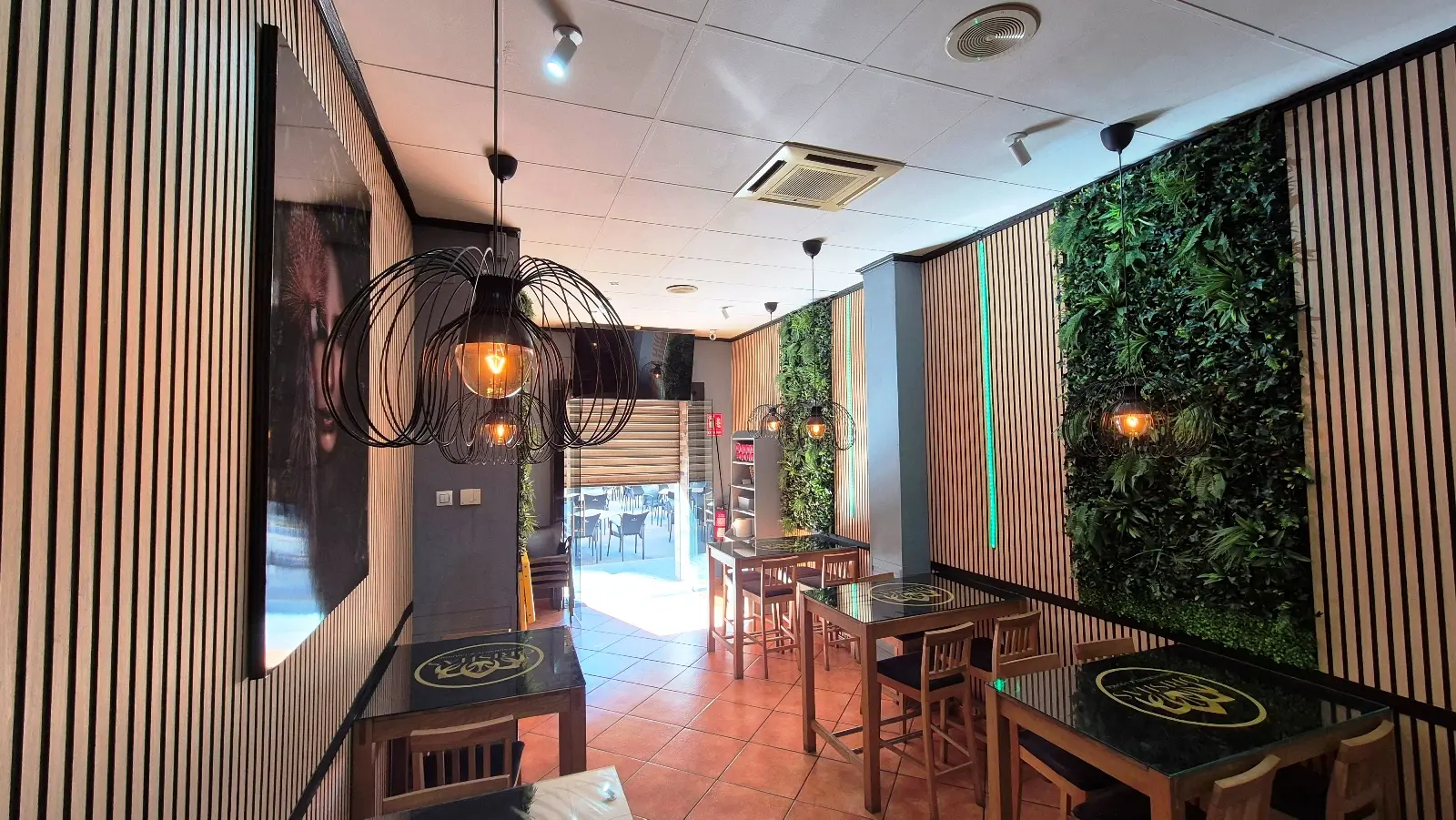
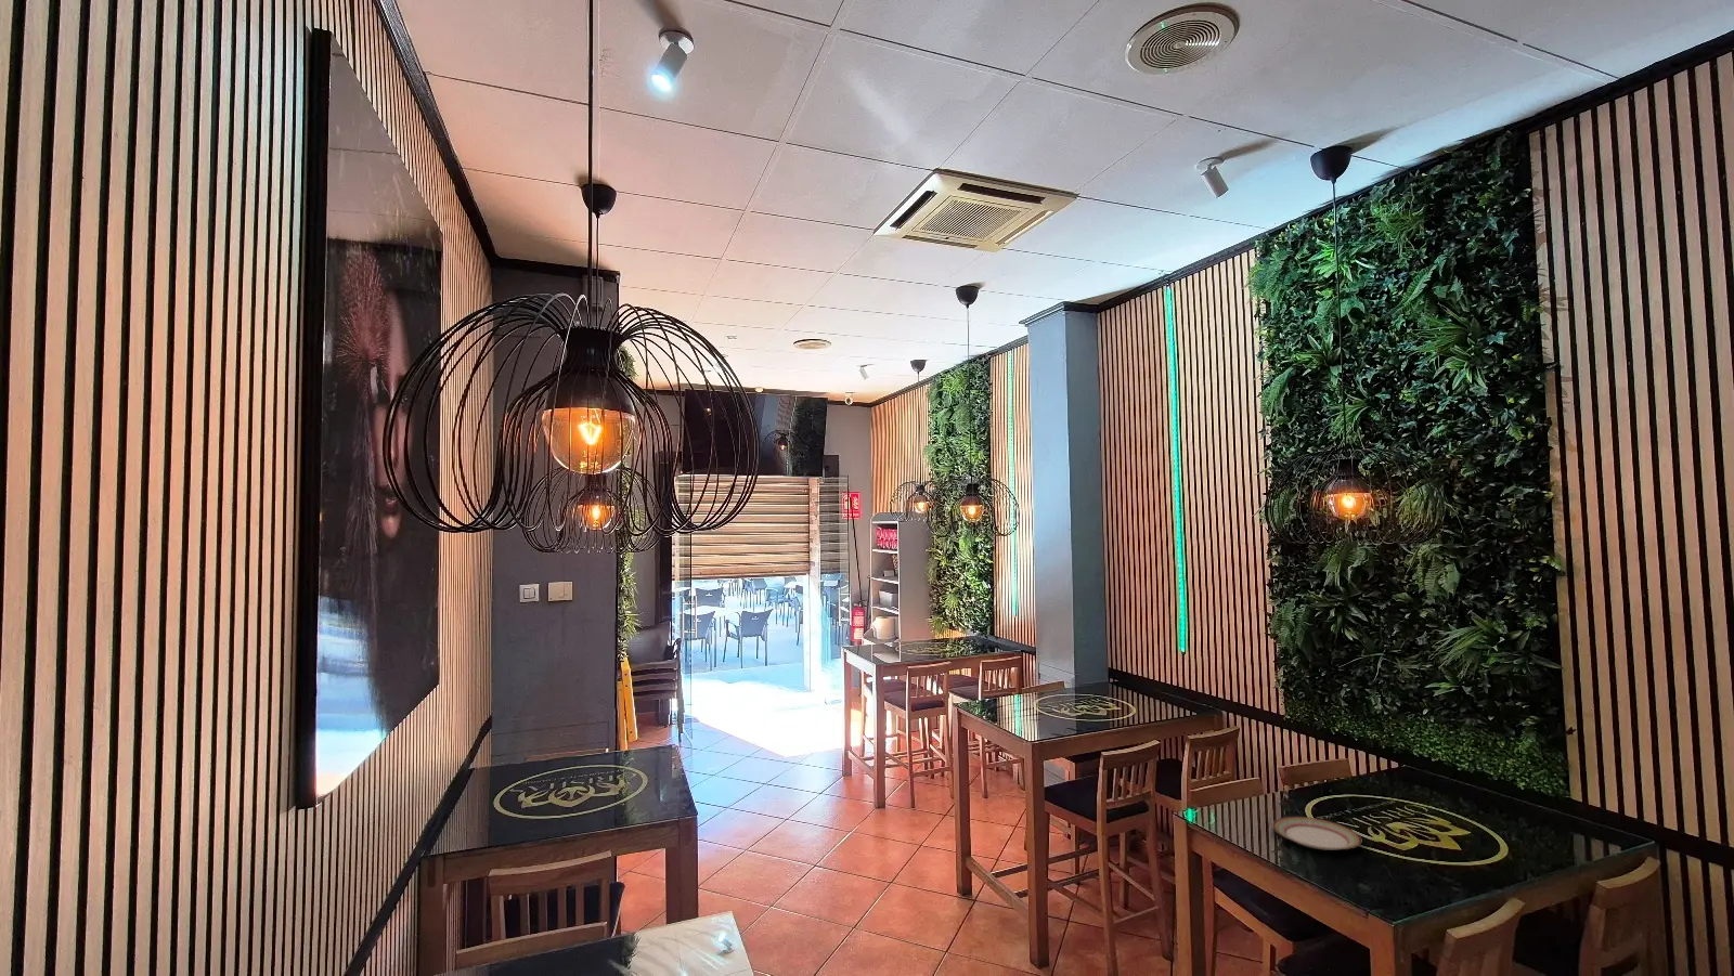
+ plate (1316, 836)
